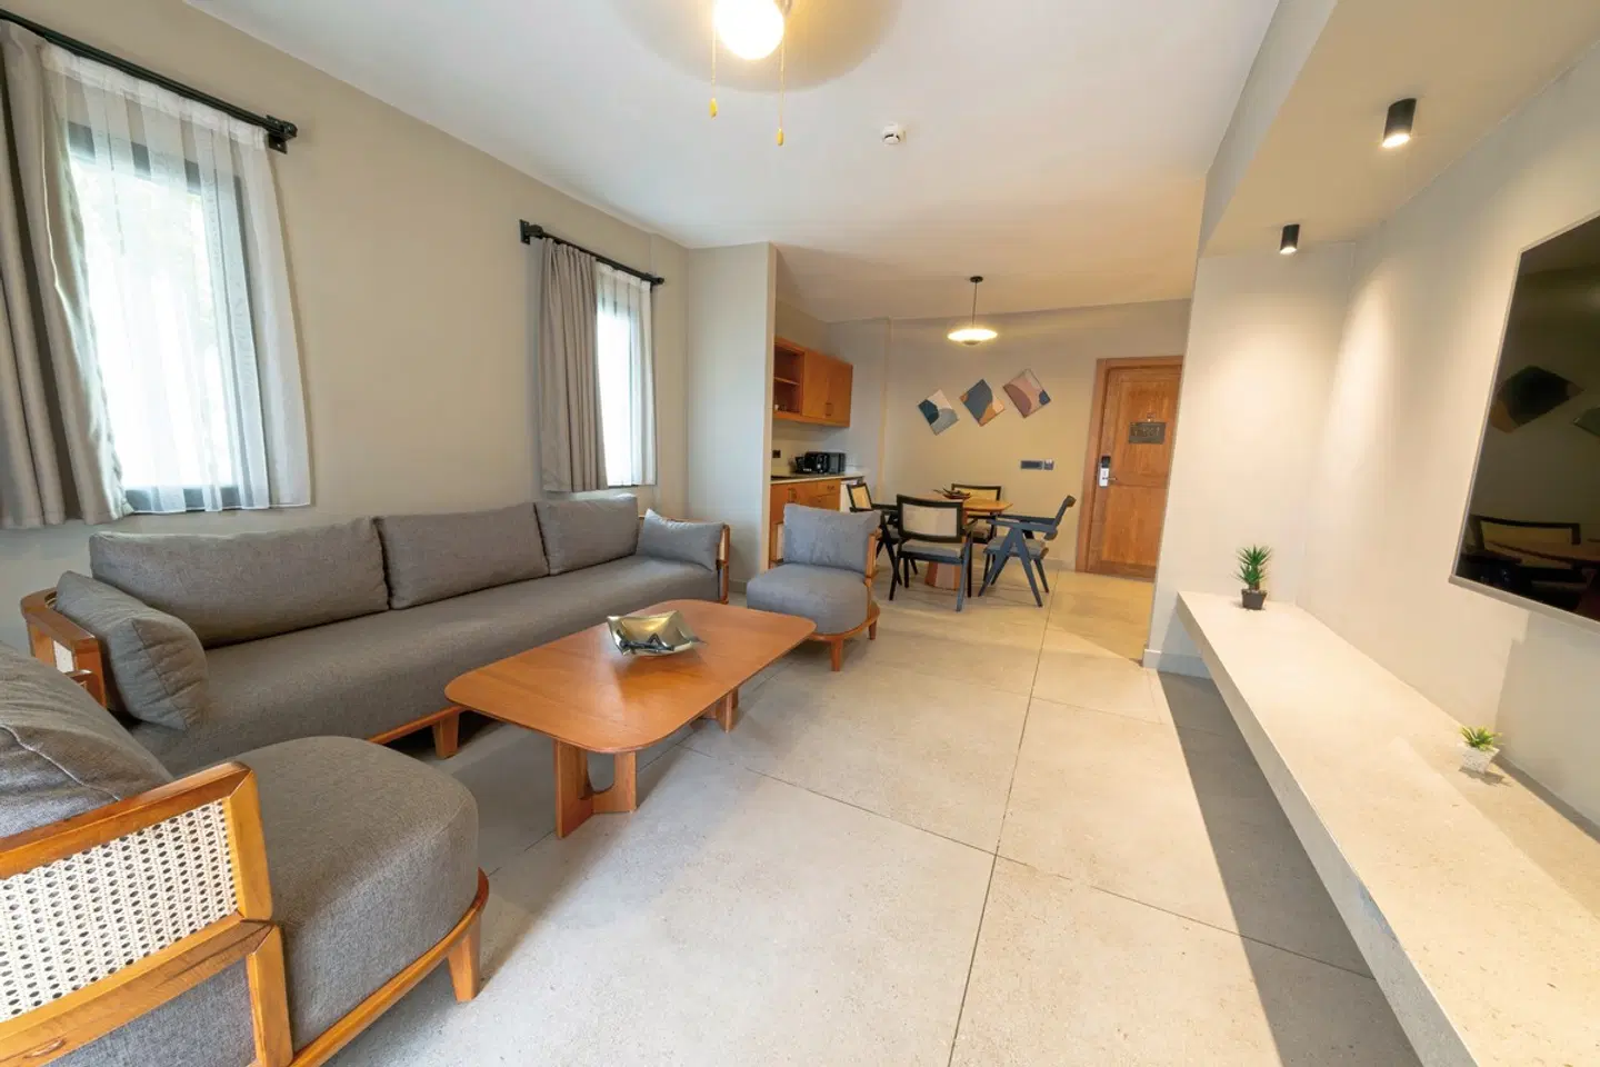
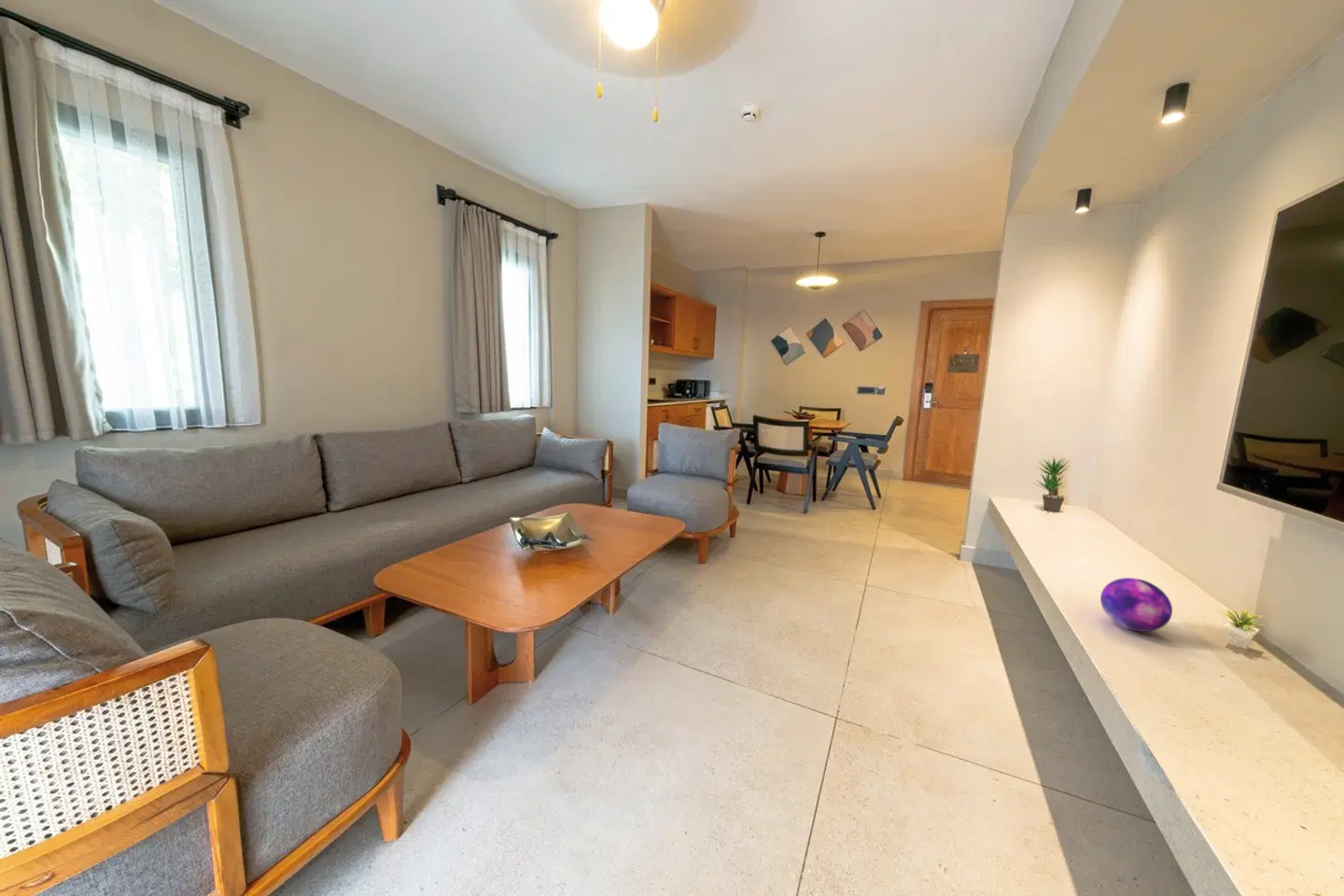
+ decorative orb (1135, 604)
